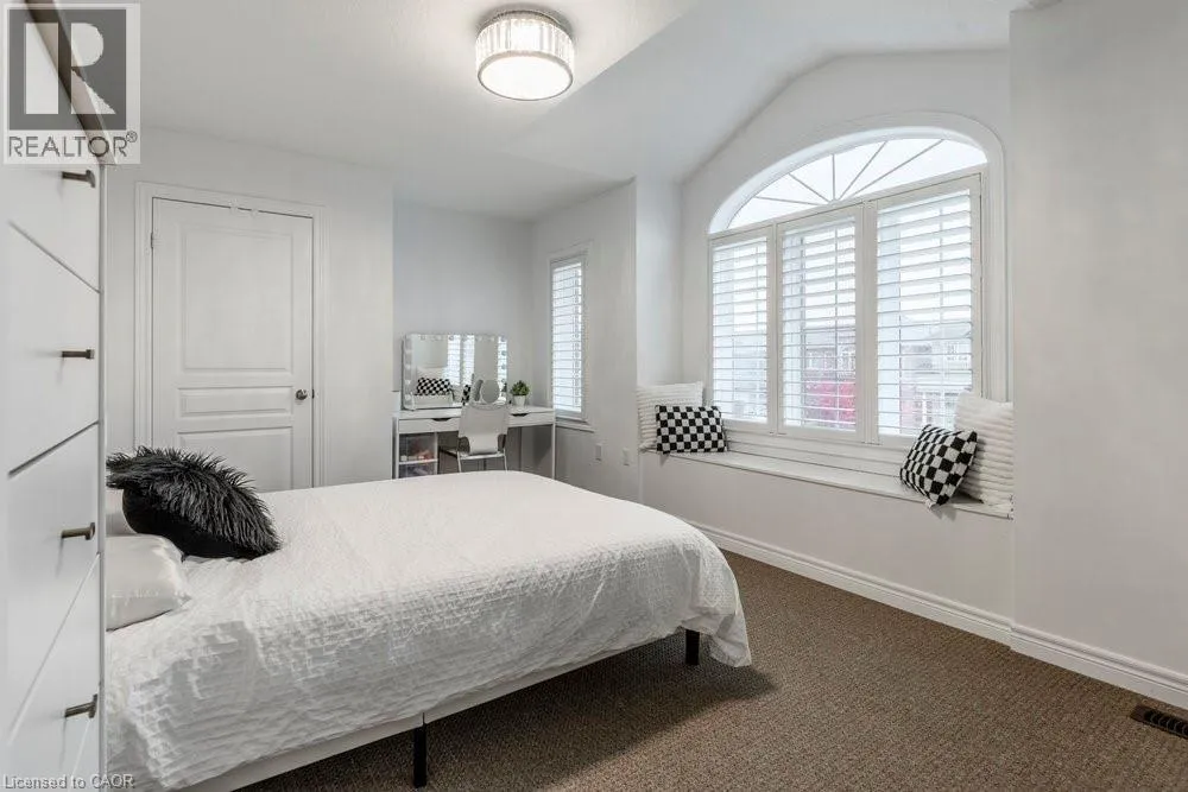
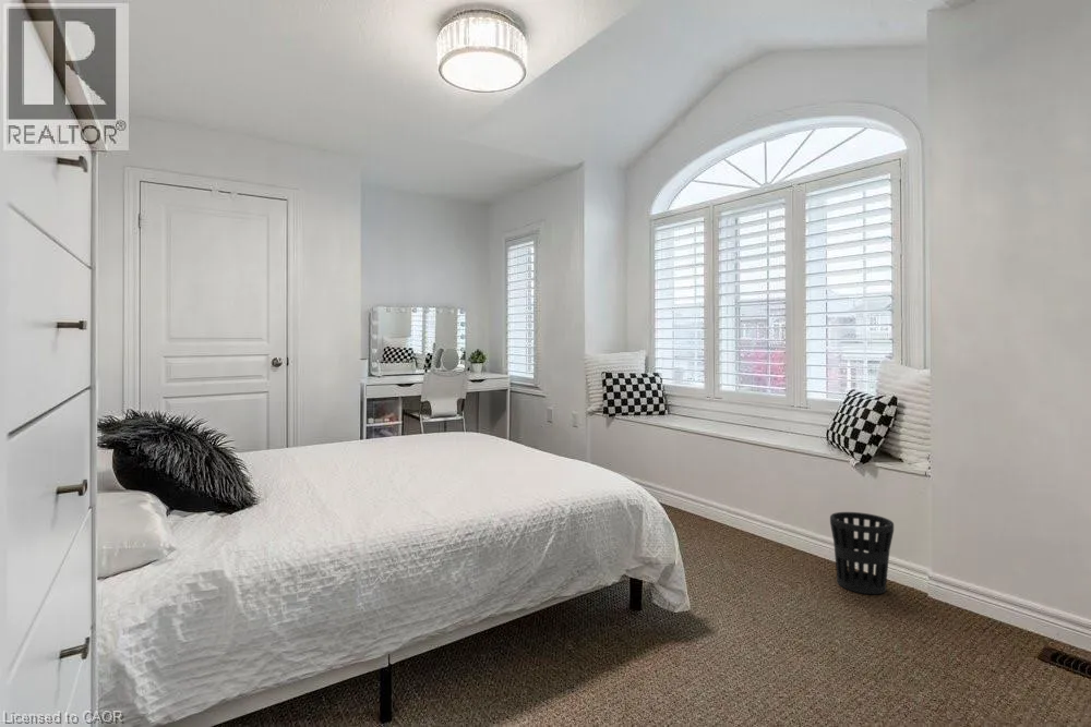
+ wastebasket (861, 552)
